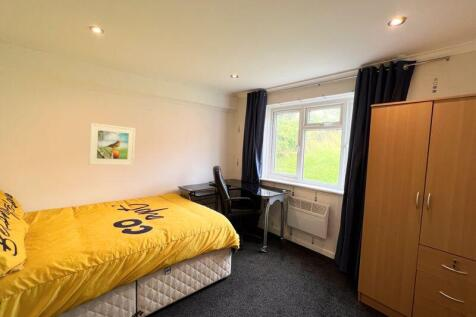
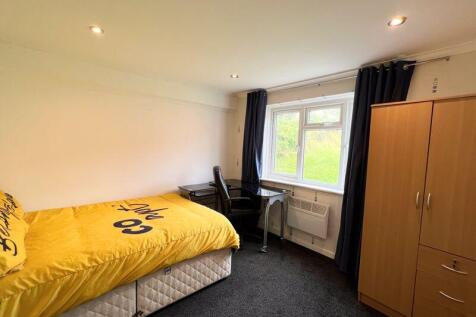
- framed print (113, 145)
